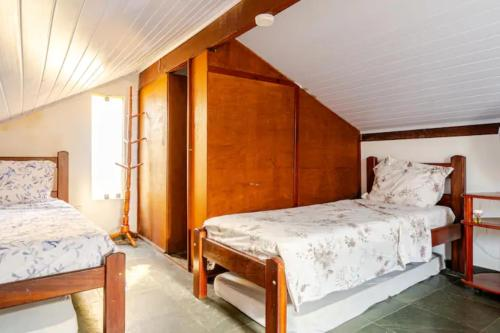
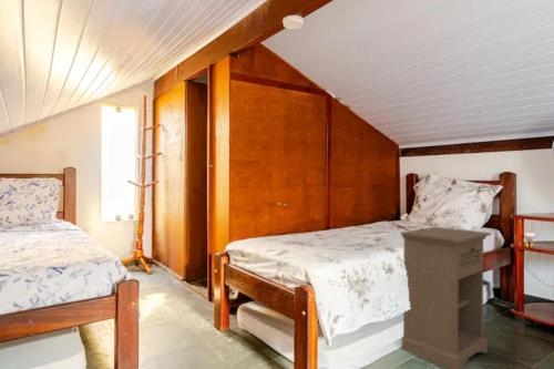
+ nightstand (445, 291)
